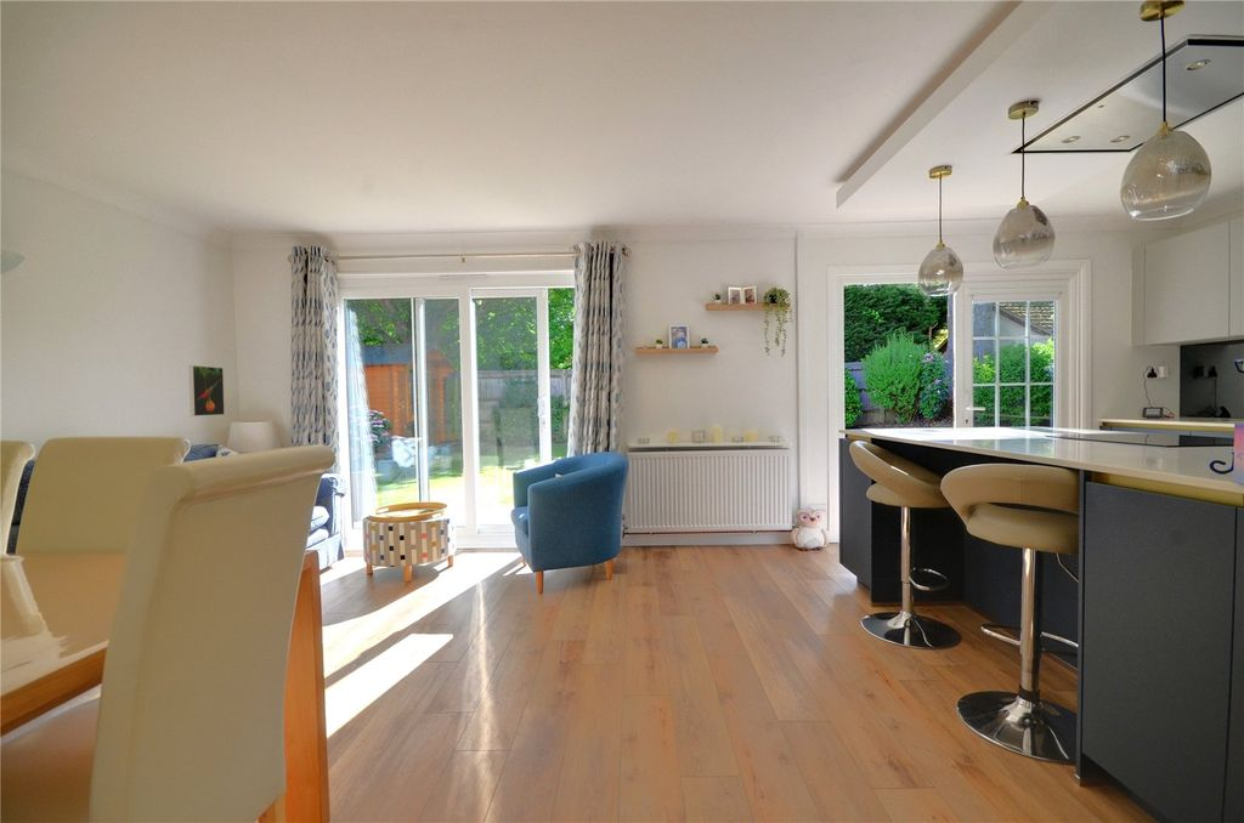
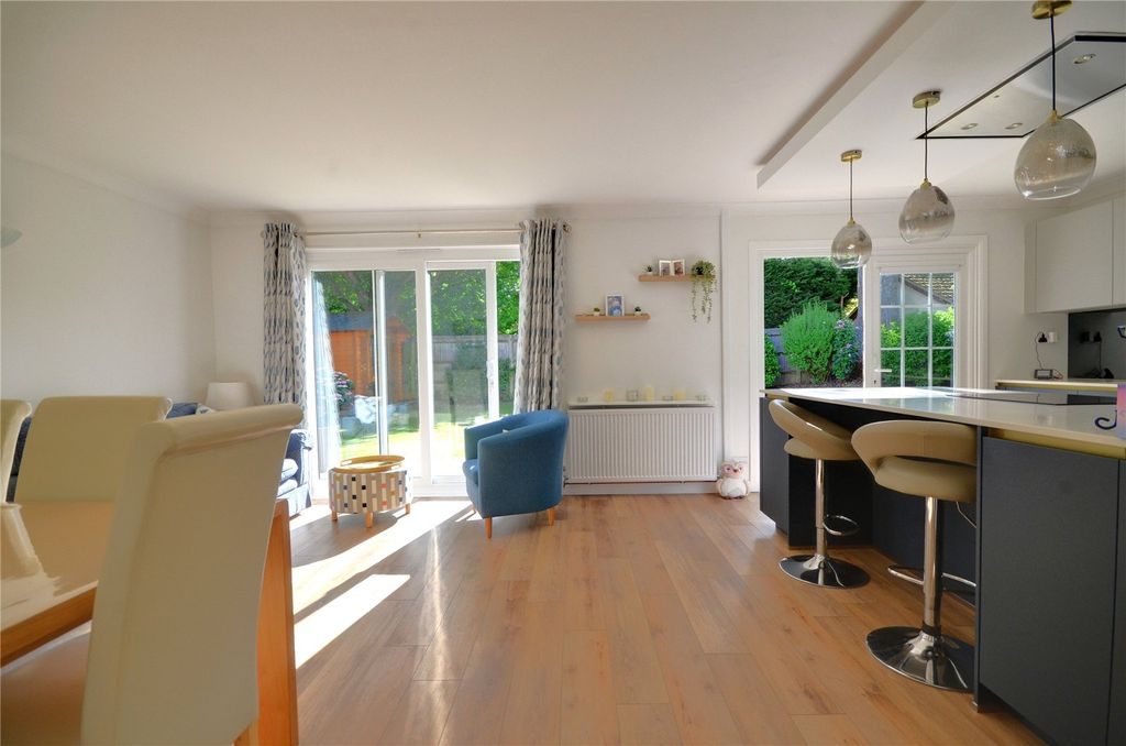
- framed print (207, 391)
